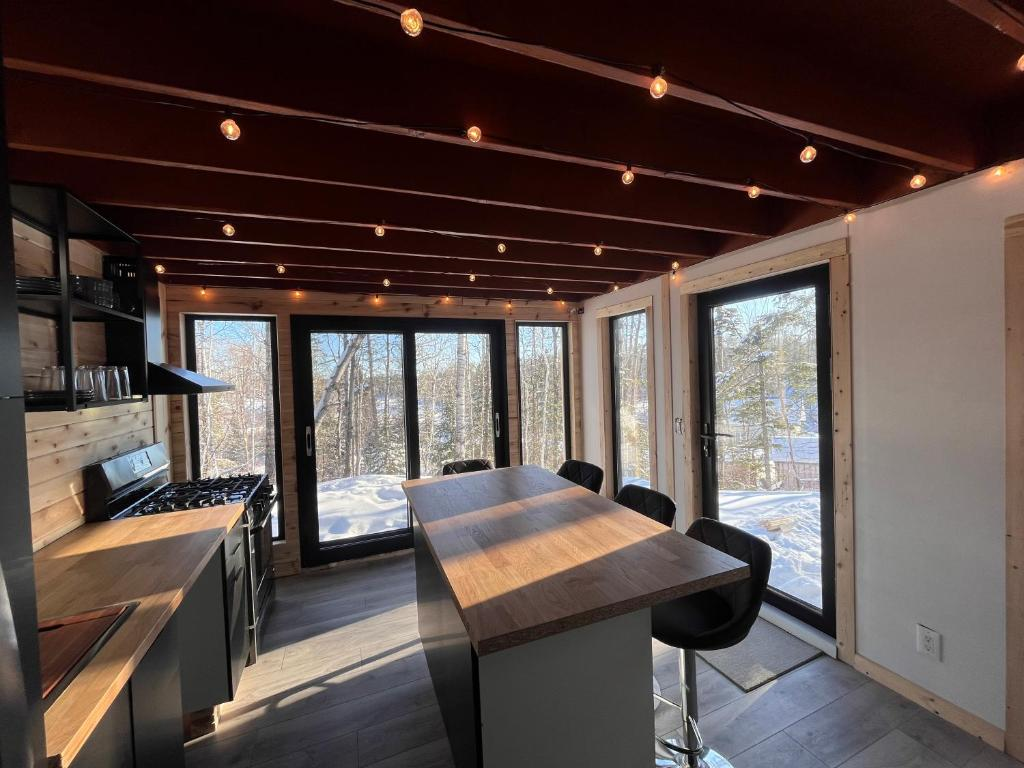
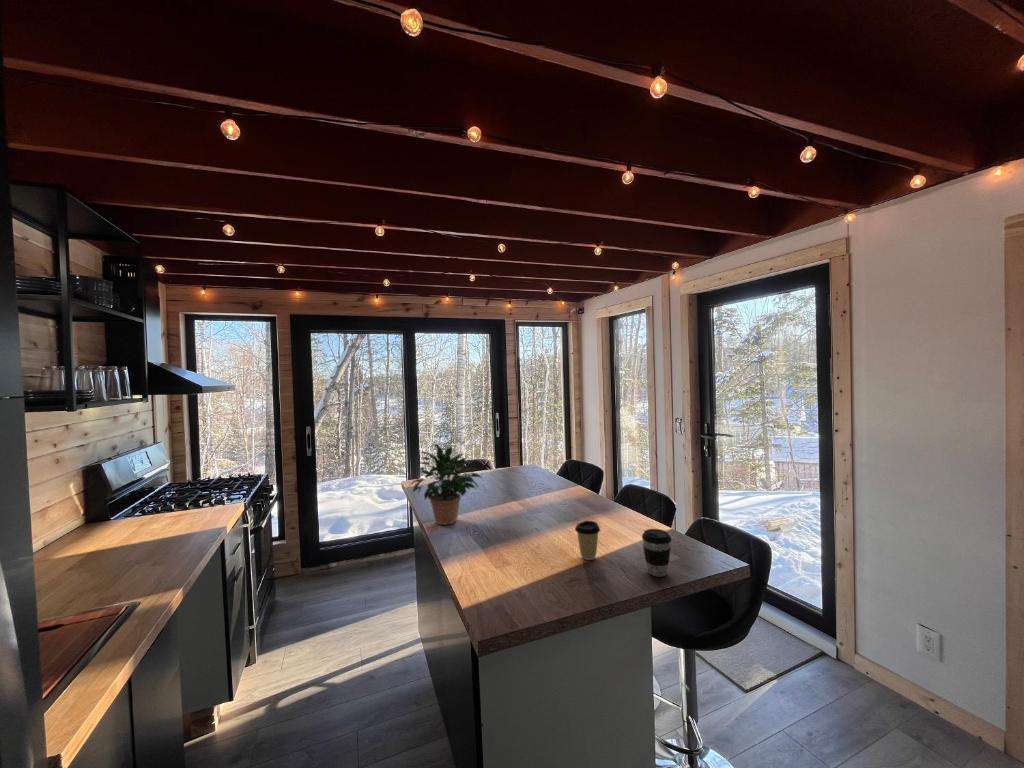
+ potted plant (446, 484)
+ coffee cup (587, 540)
+ coffee cup (656, 552)
